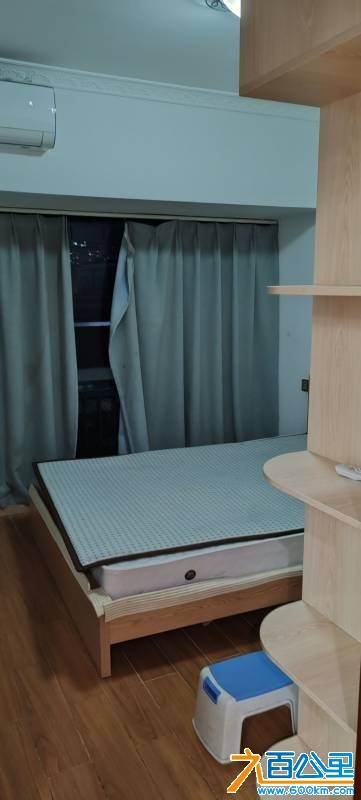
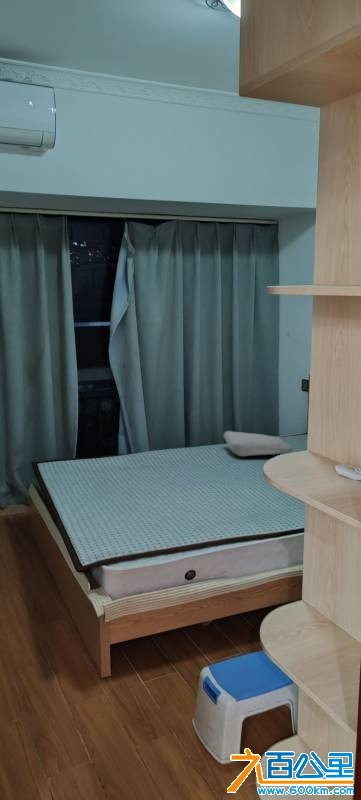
+ soap bar (256, 444)
